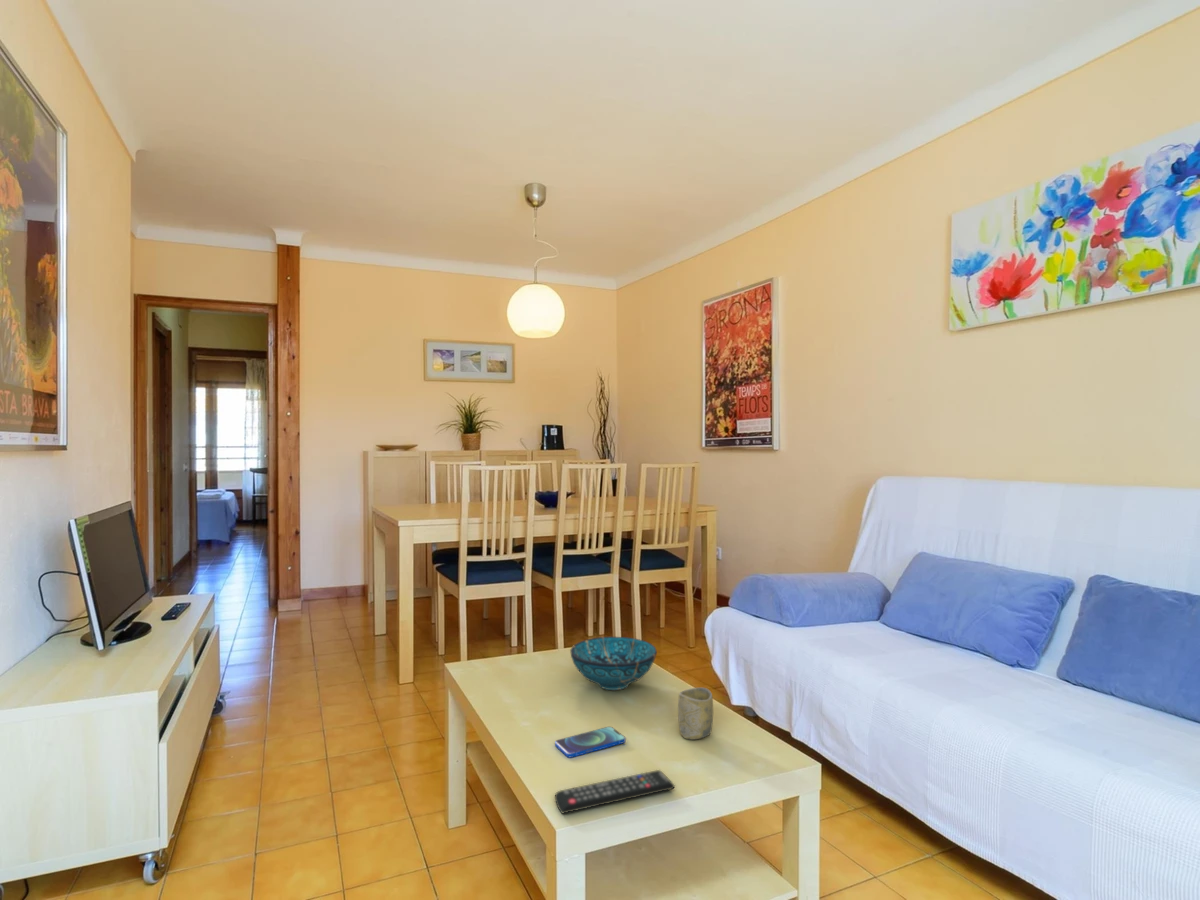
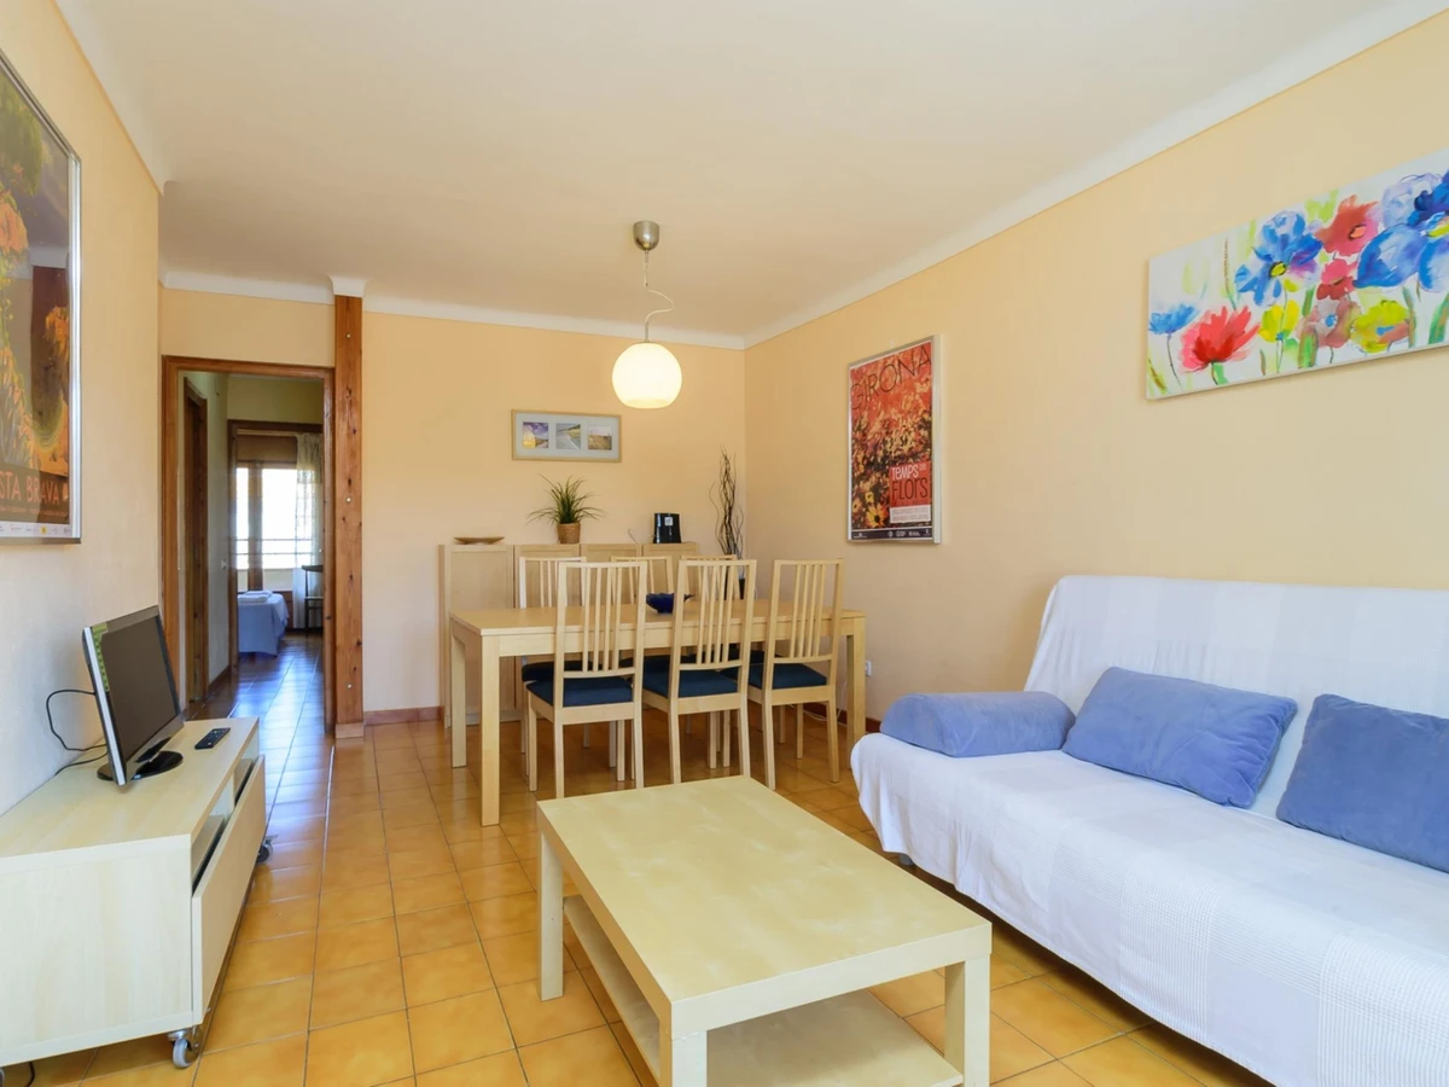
- cup (695, 713)
- smartphone (590, 741)
- remote control (615, 791)
- decorative bowl (613, 666)
